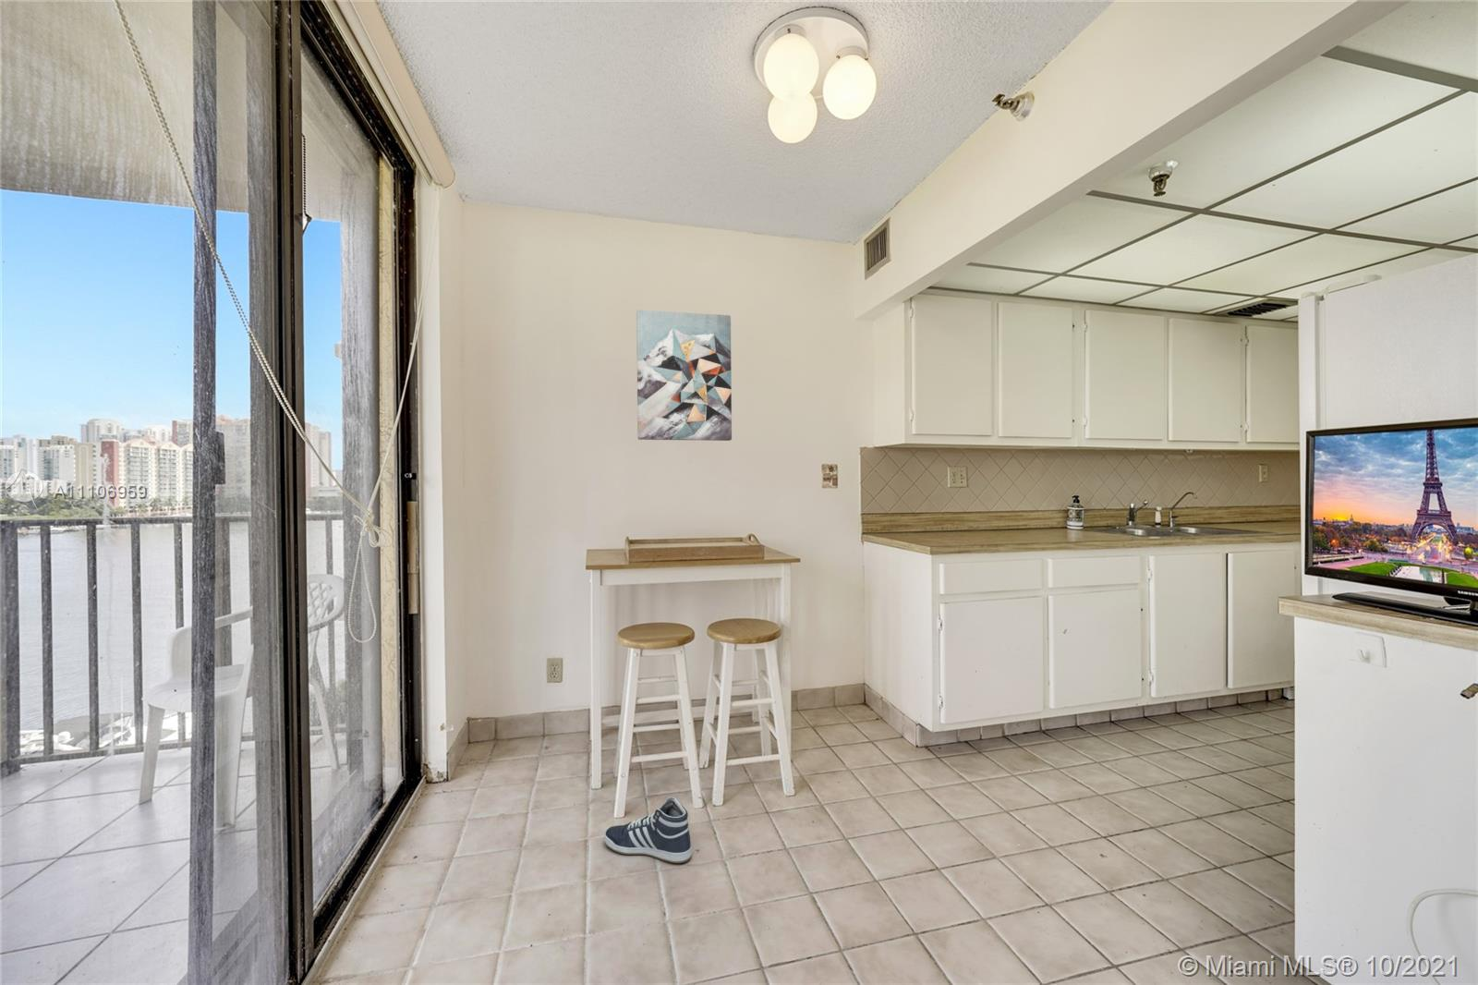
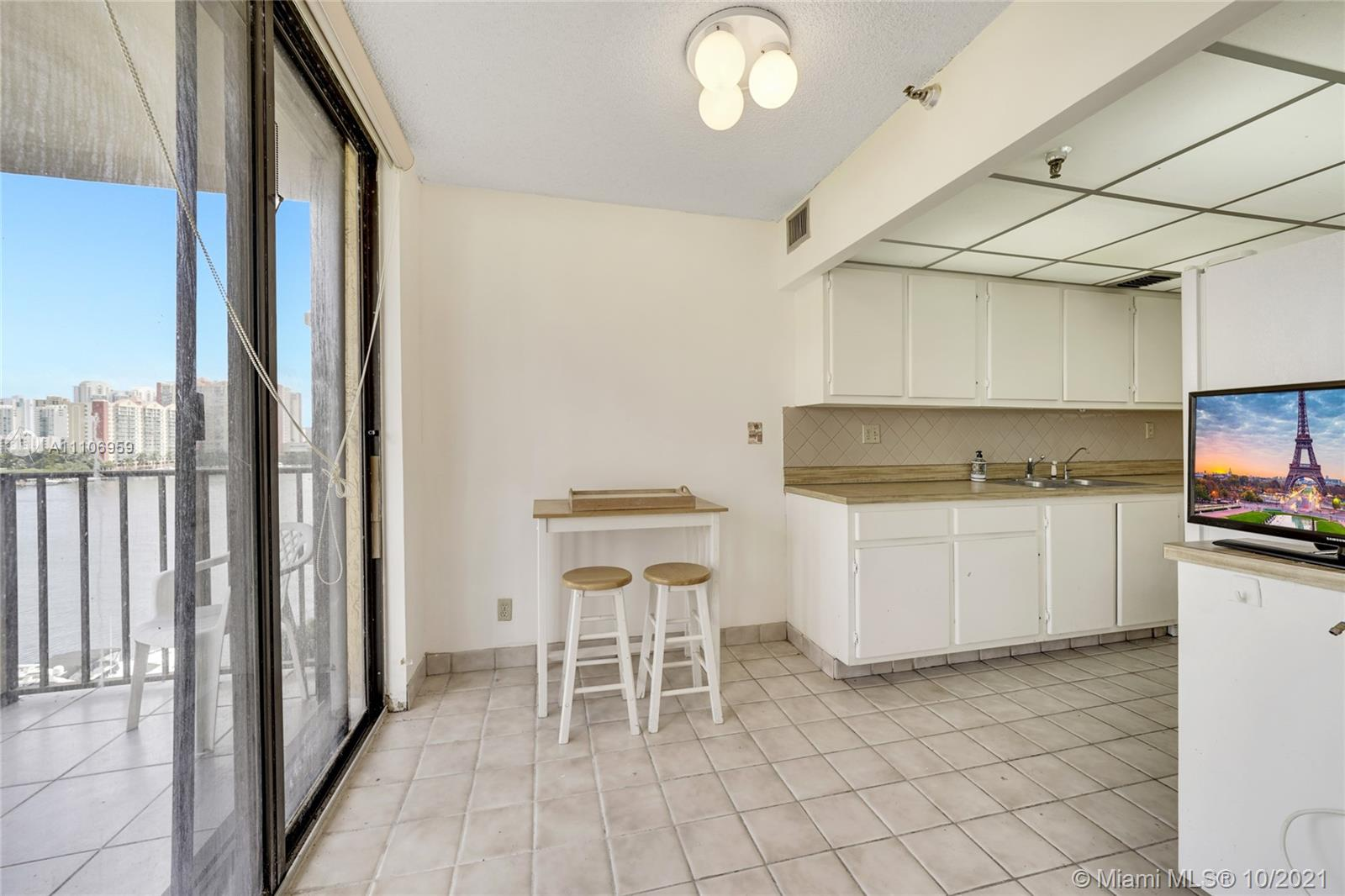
- wall art (685, 376)
- sneaker (647, 823)
